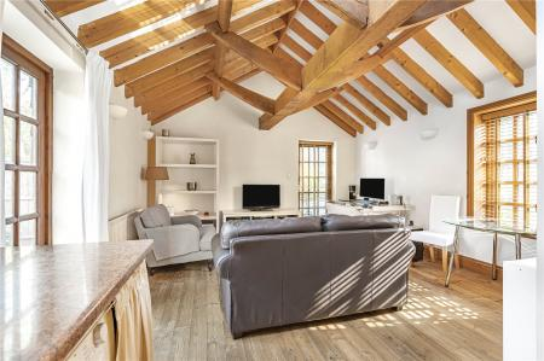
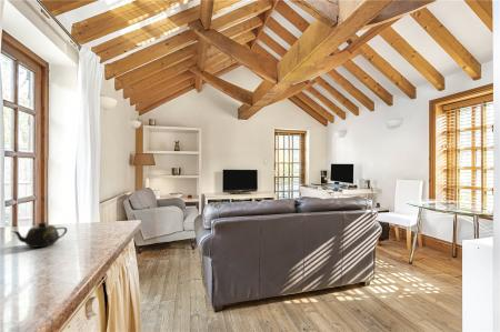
+ teapot (40, 233)
